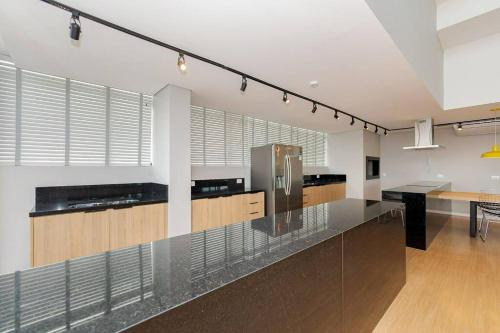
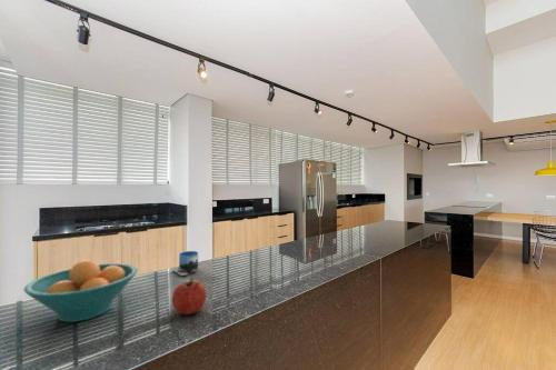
+ apple (189, 294)
+ mug (187, 262)
+ fruit bowl (86, 286)
